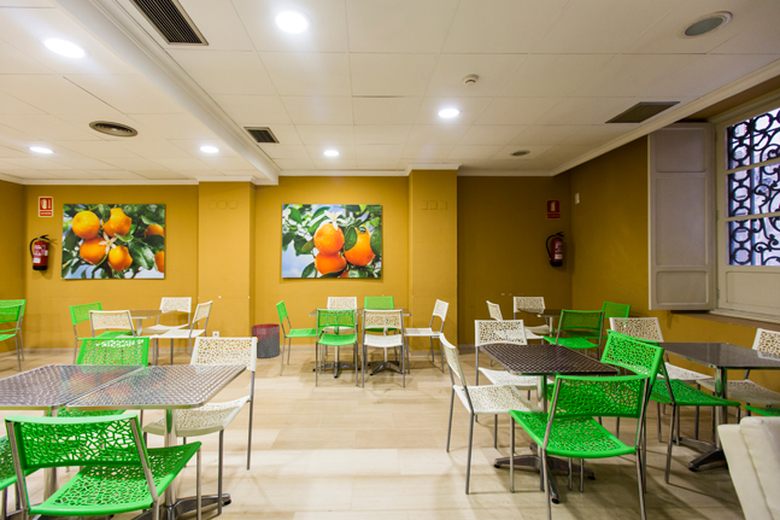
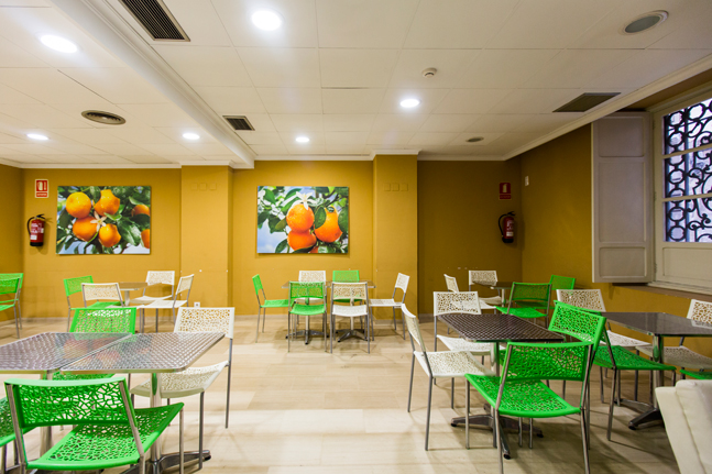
- trash can (265, 340)
